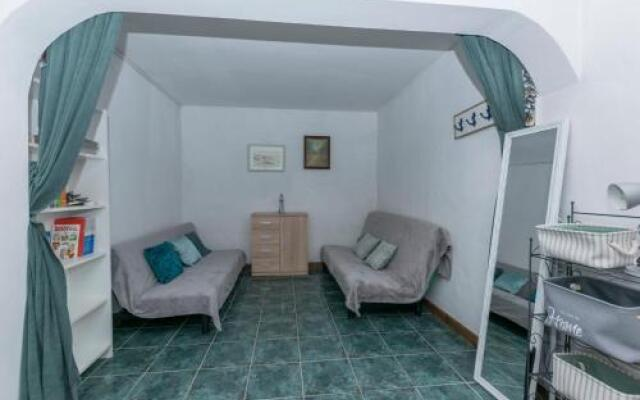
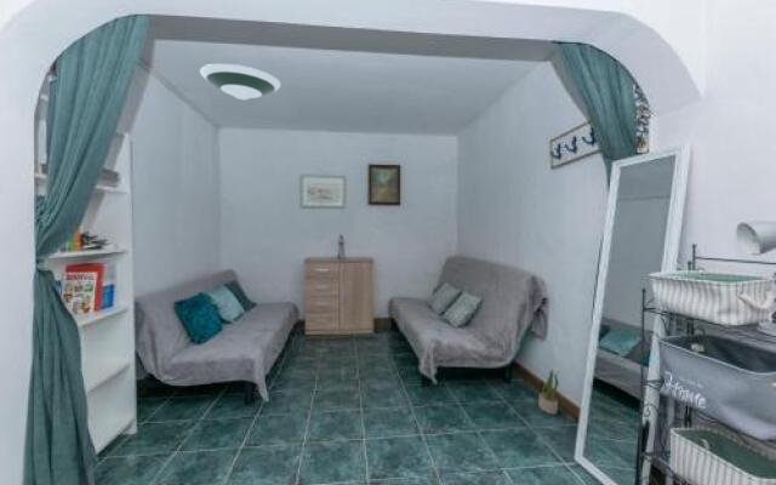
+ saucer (241, 87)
+ potted plant (549, 388)
